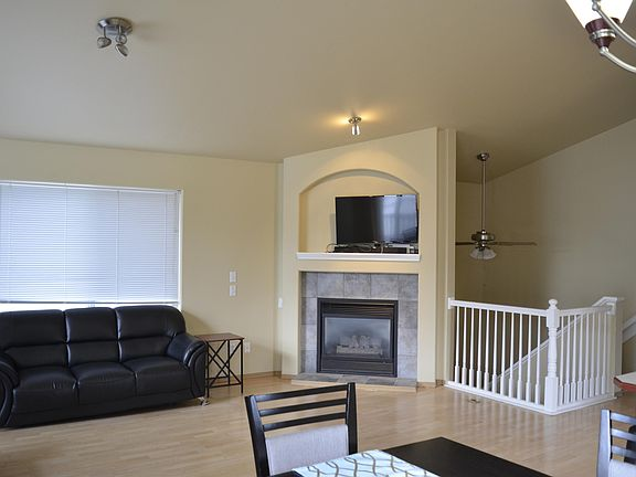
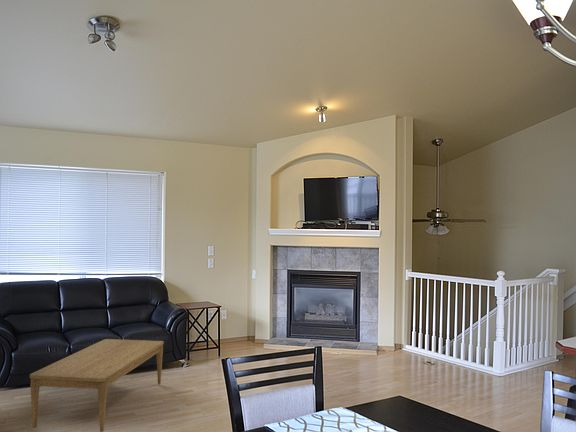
+ coffee table (104, 379)
